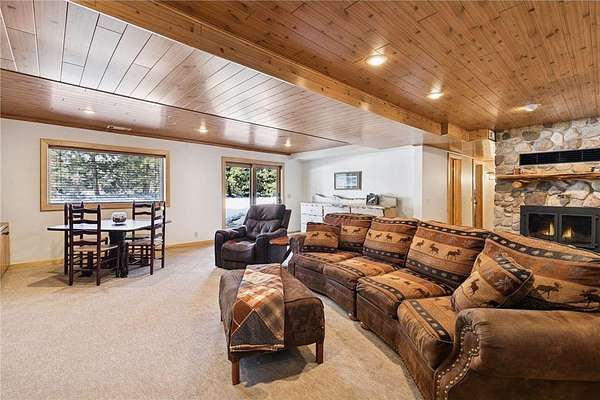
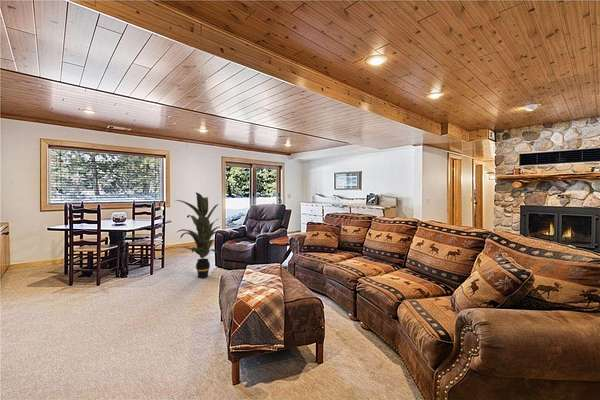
+ indoor plant (199, 234)
